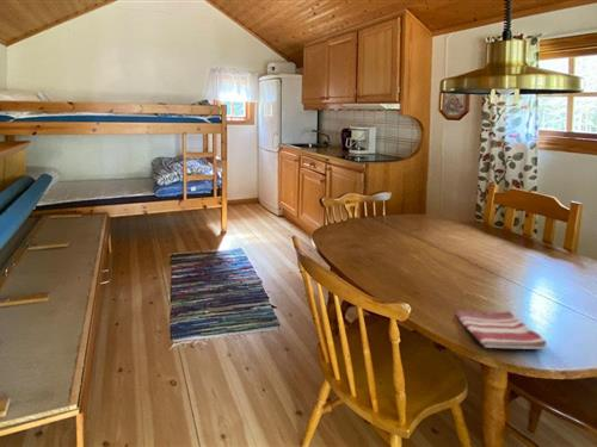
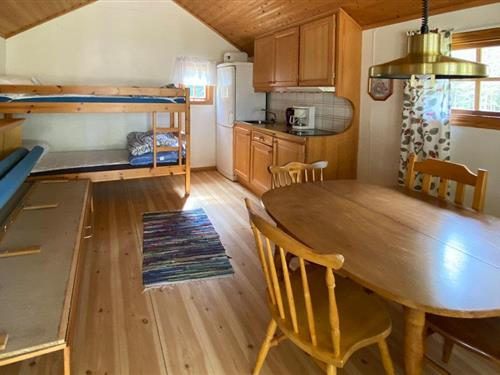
- dish towel (497, 328)
